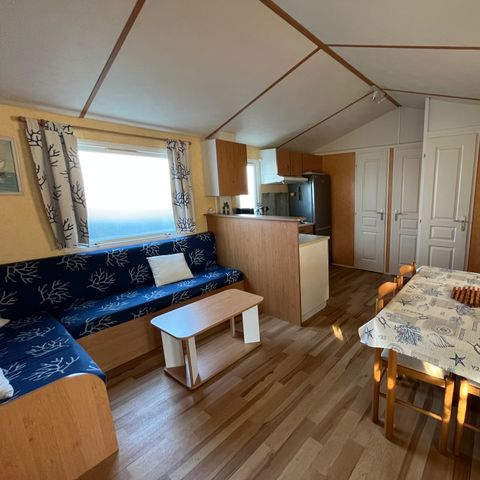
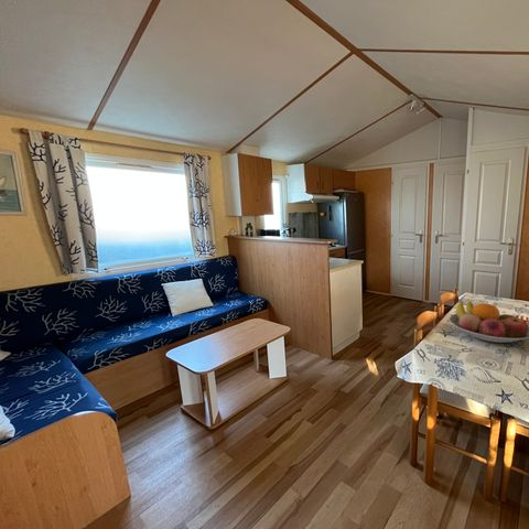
+ fruit bowl (490, 321)
